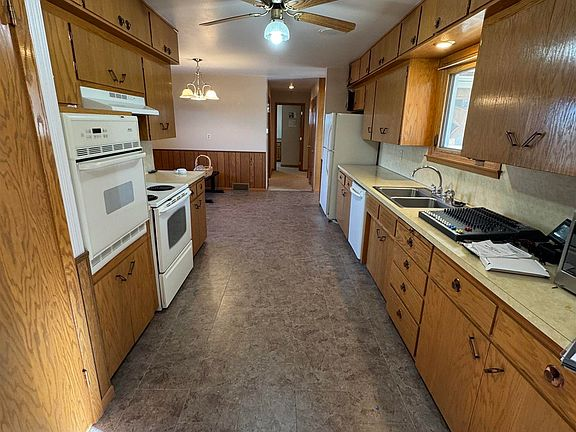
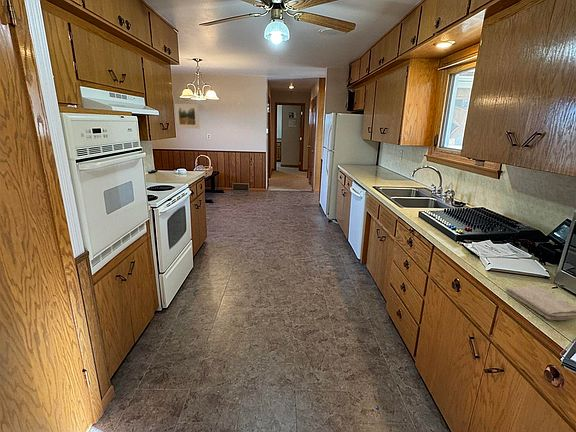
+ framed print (187, 116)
+ washcloth (541, 300)
